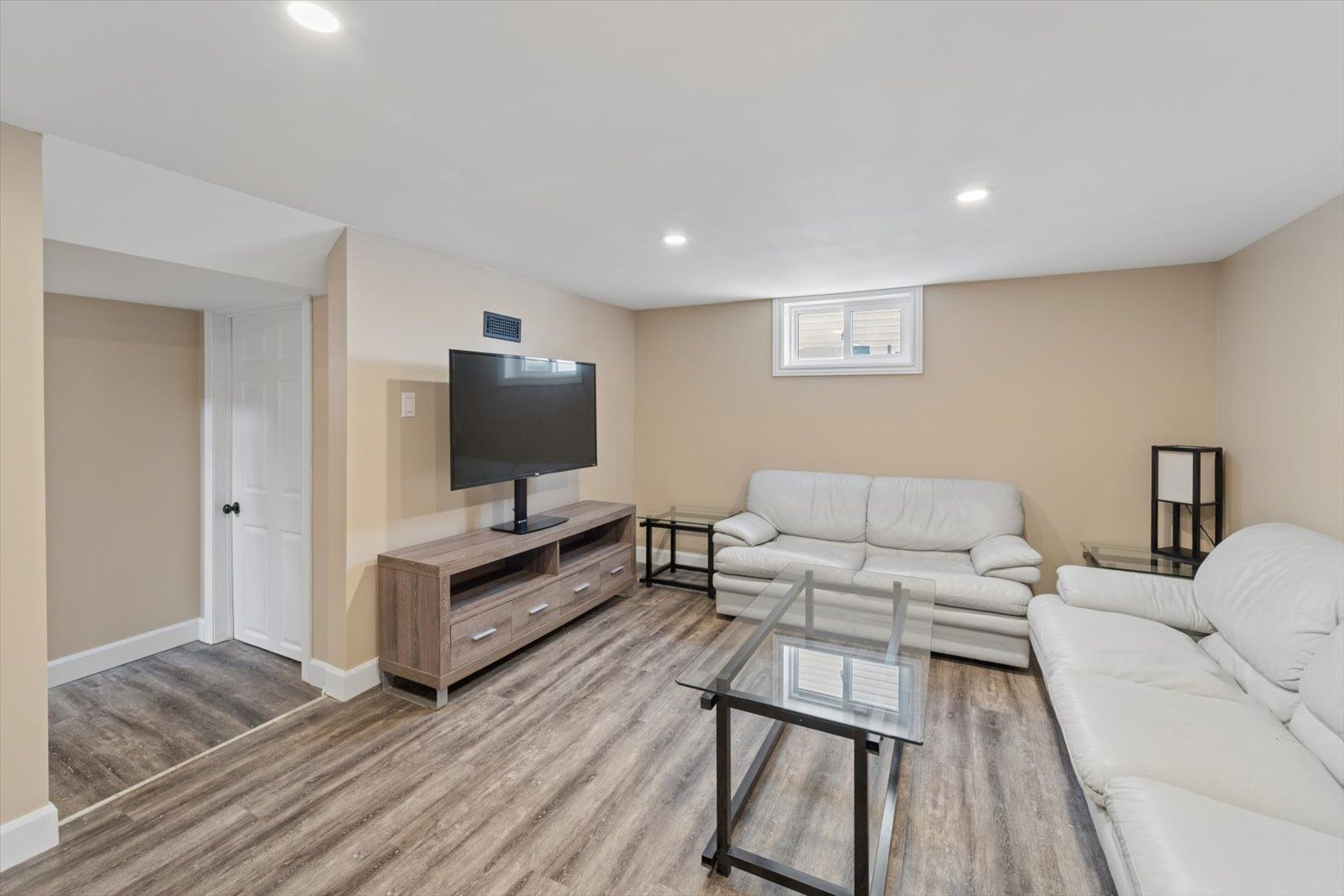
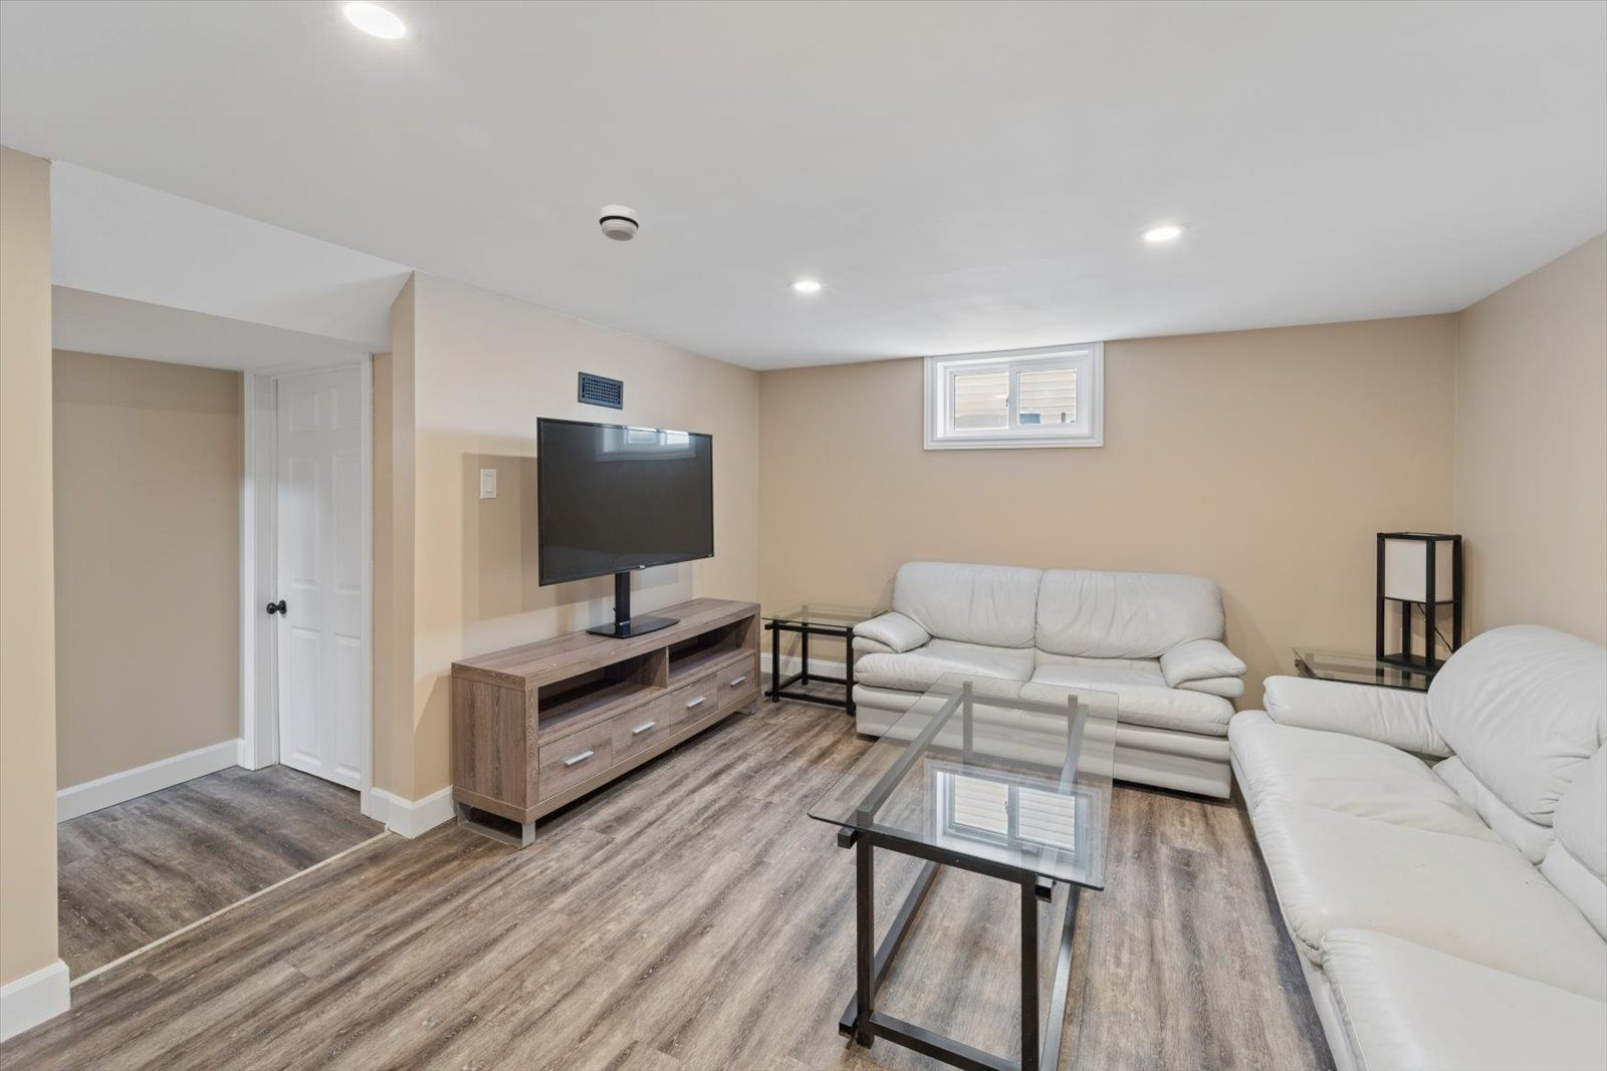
+ smoke detector (618, 224)
